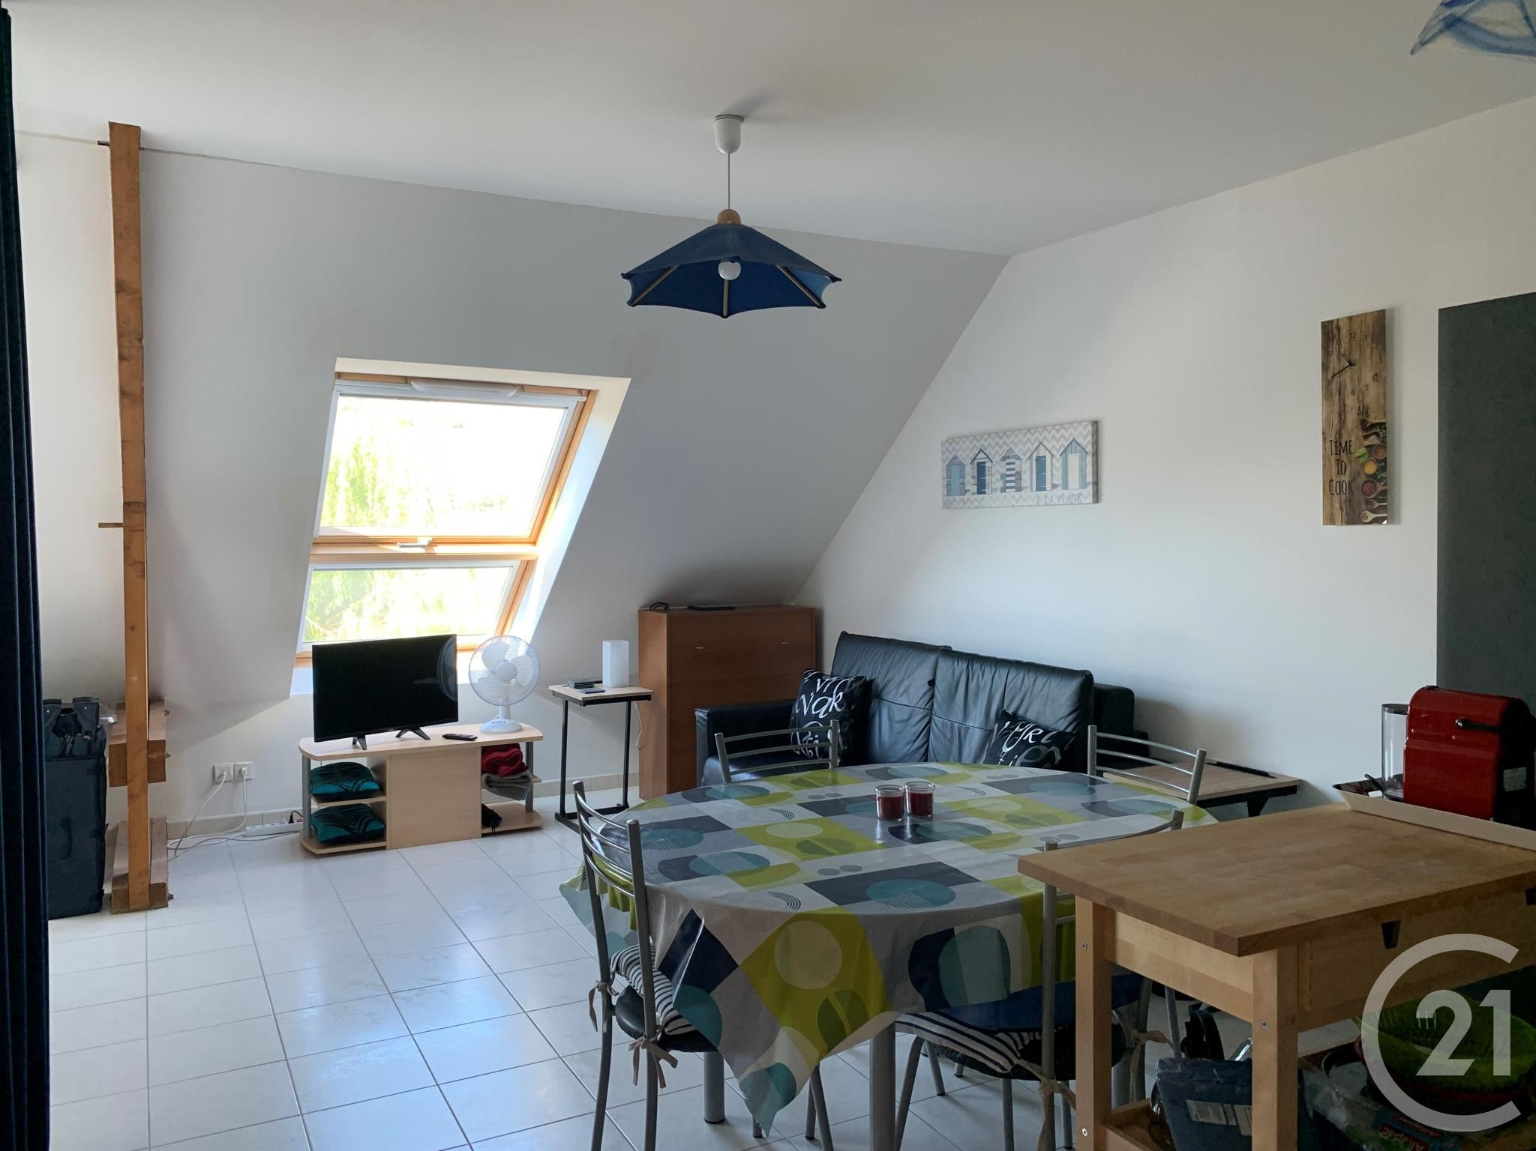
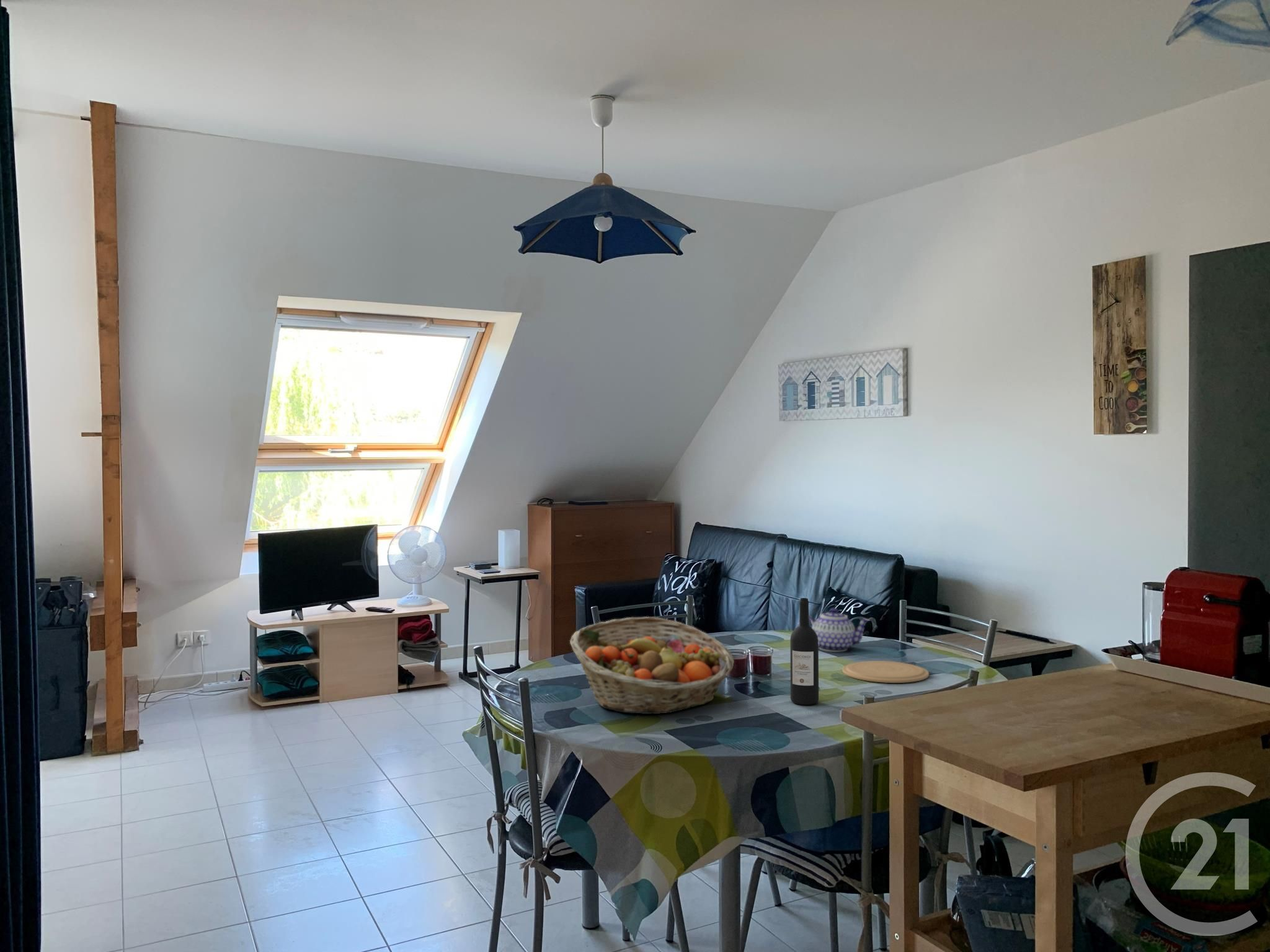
+ wine bottle (804, 650)
+ fruit basket (652, 663)
+ teapot (833, 628)
+ plate (885, 671)
